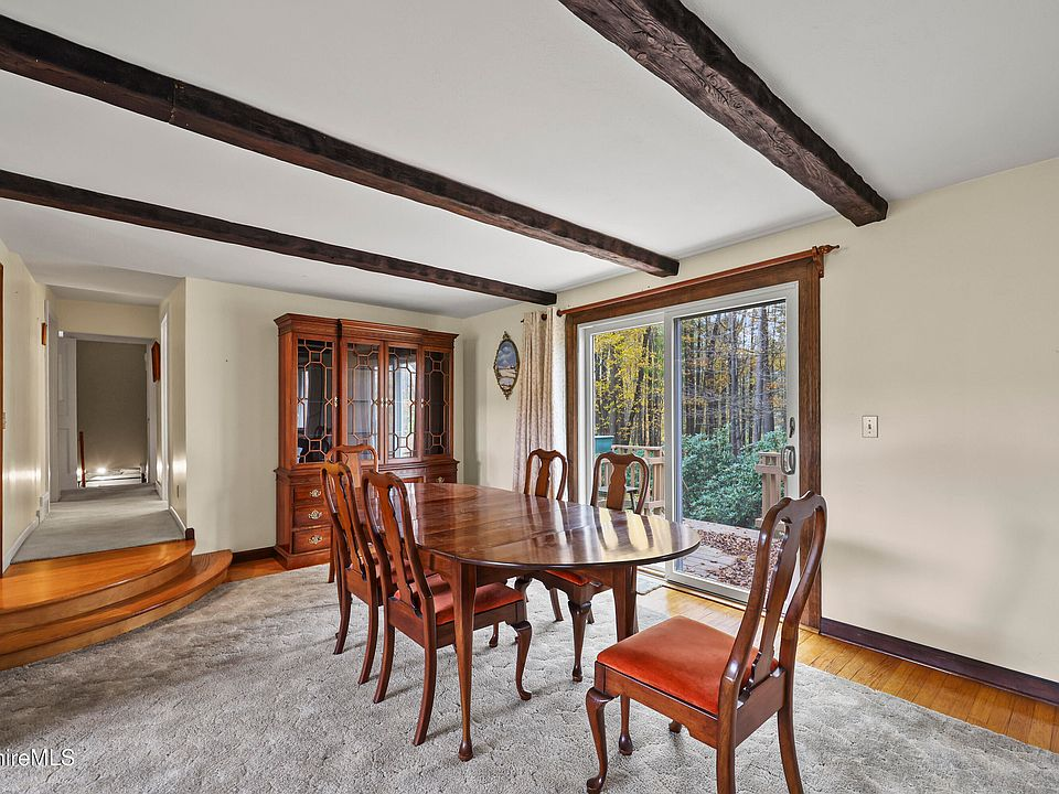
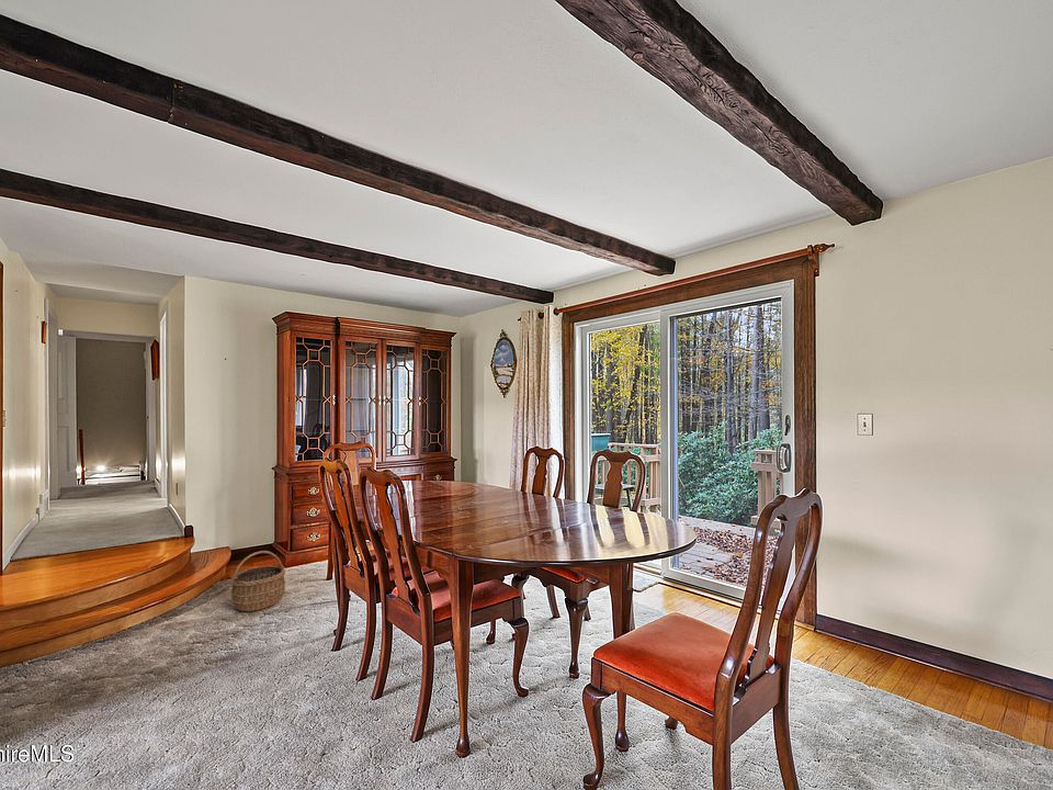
+ wicker basket (258, 577)
